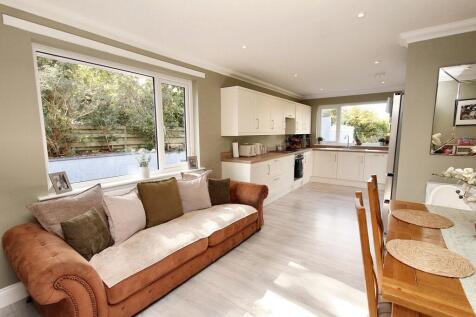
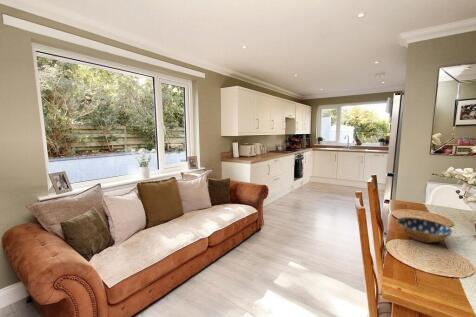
+ bowl (422, 231)
